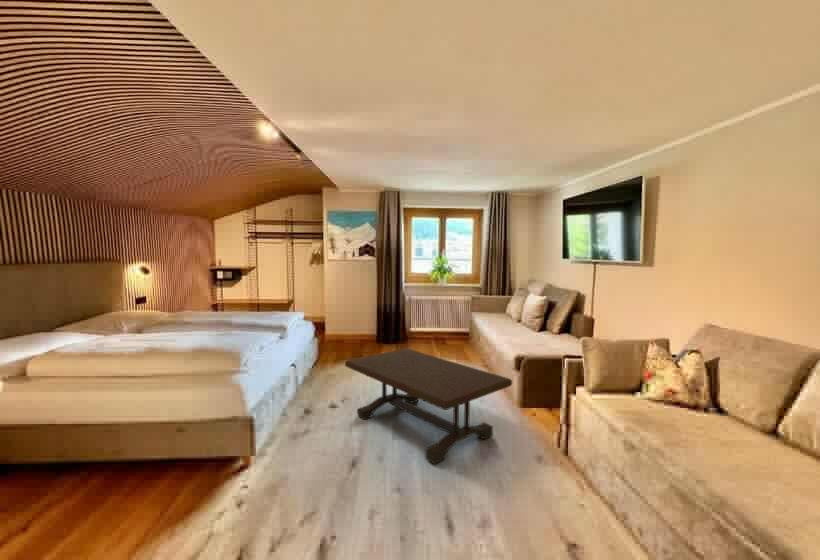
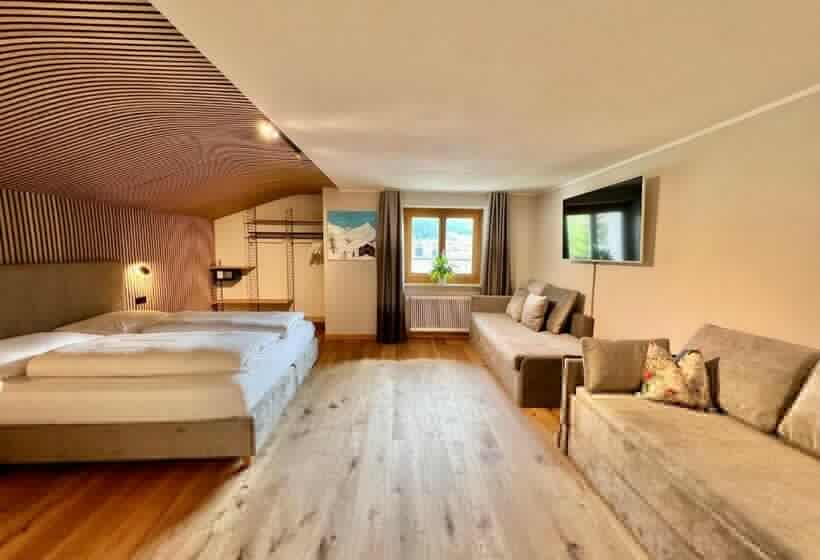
- coffee table (421, 397)
